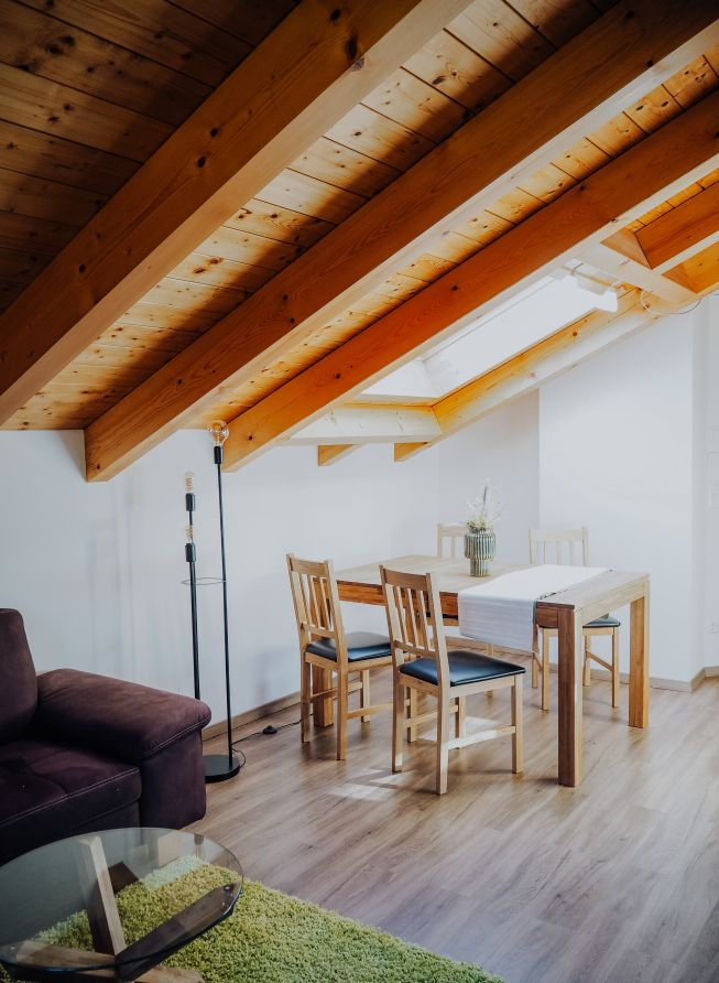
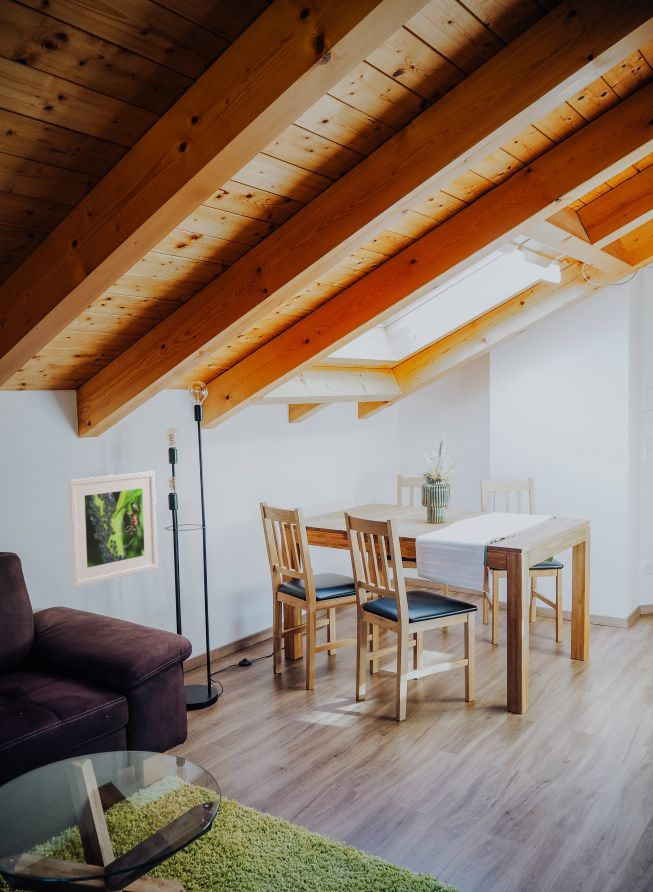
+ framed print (115, 526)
